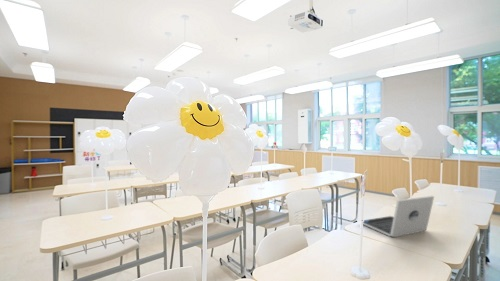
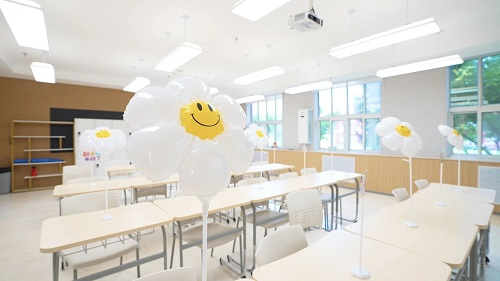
- laptop (395, 210)
